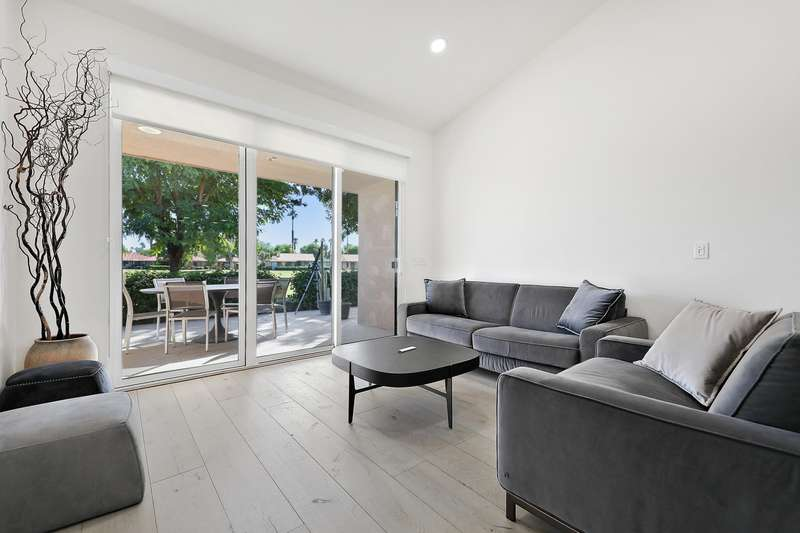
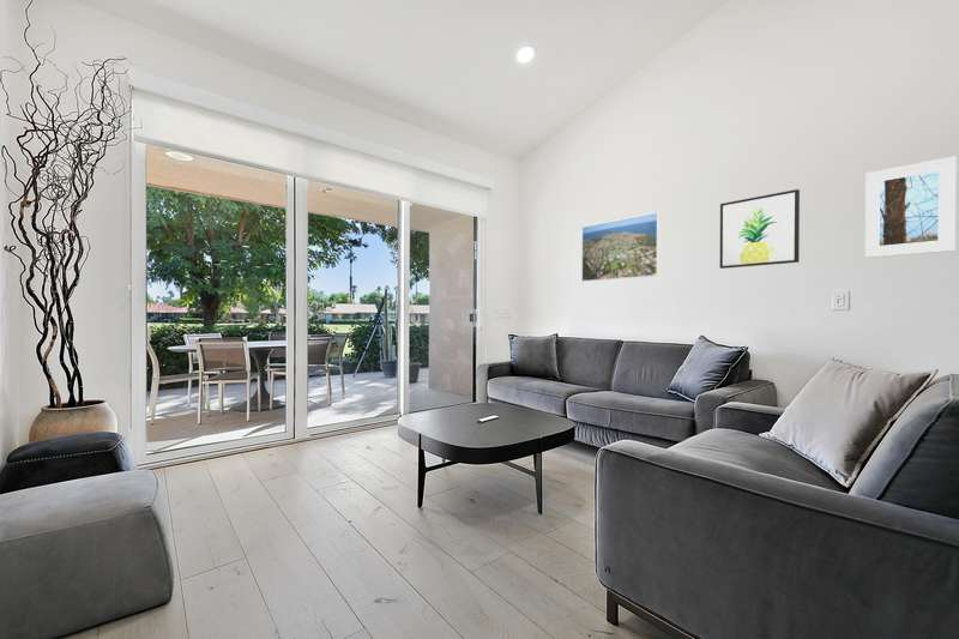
+ wall art (756, 230)
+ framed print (617, 249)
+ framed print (907, 210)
